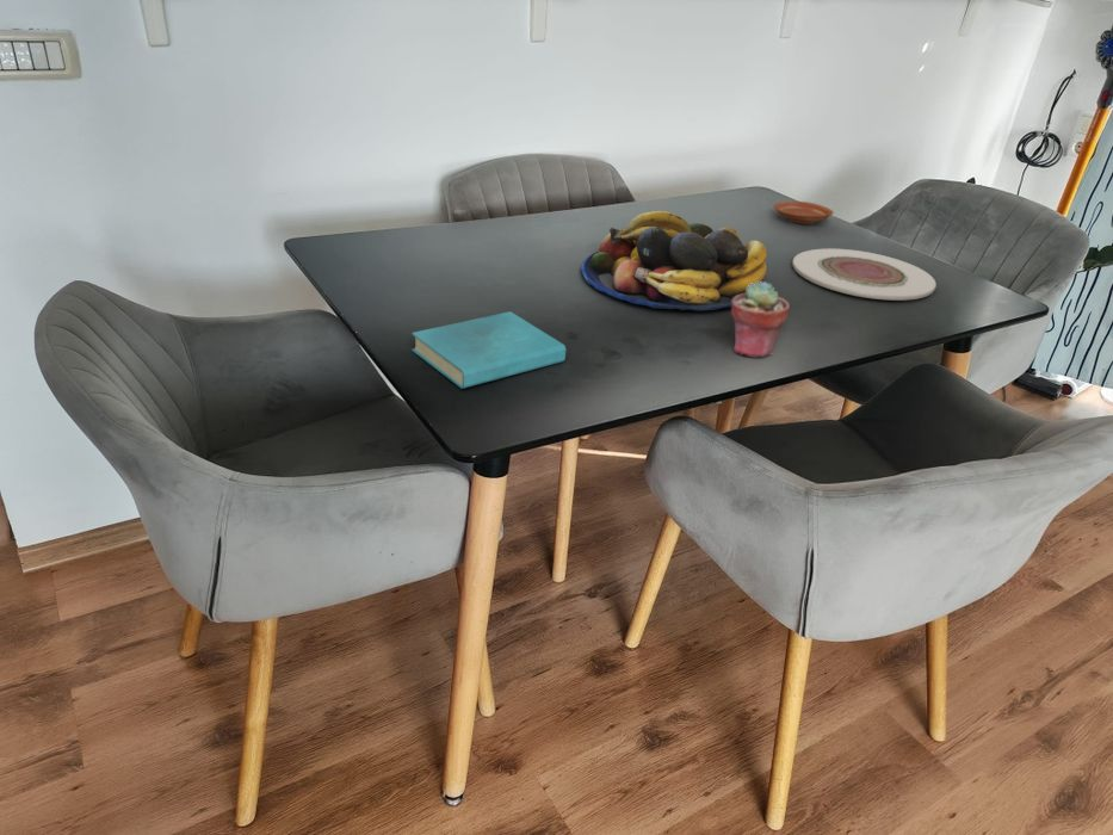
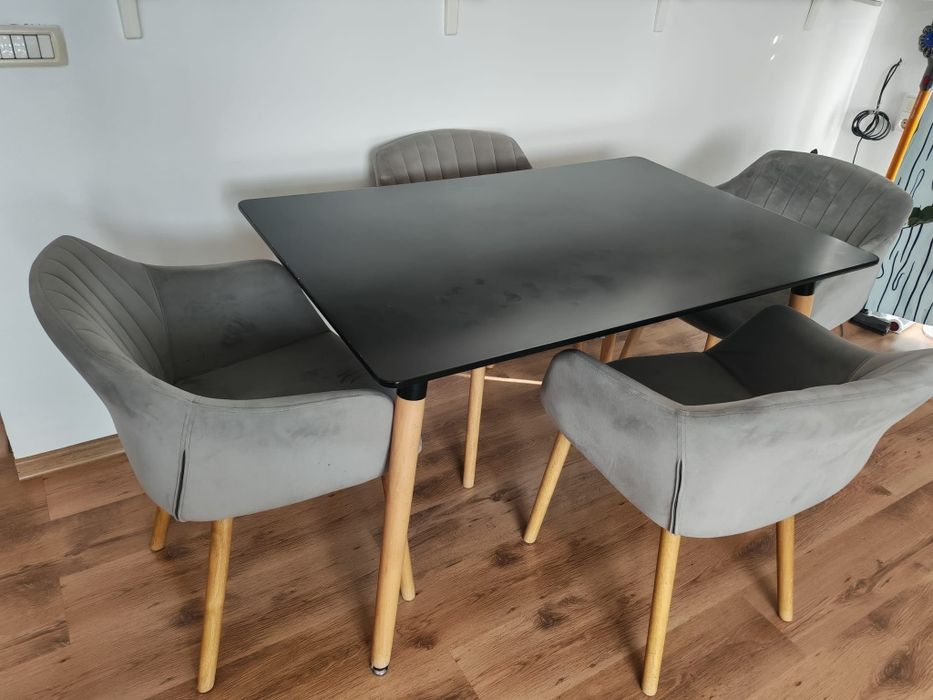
- potted succulent (758, 316)
- fruit bowl (673, 246)
- book (488, 347)
- plate (862, 271)
- plate (802, 214)
